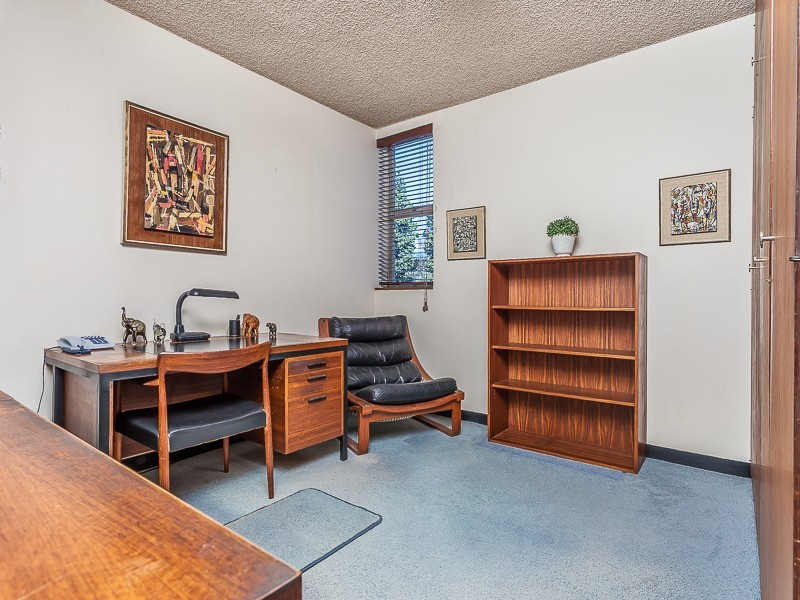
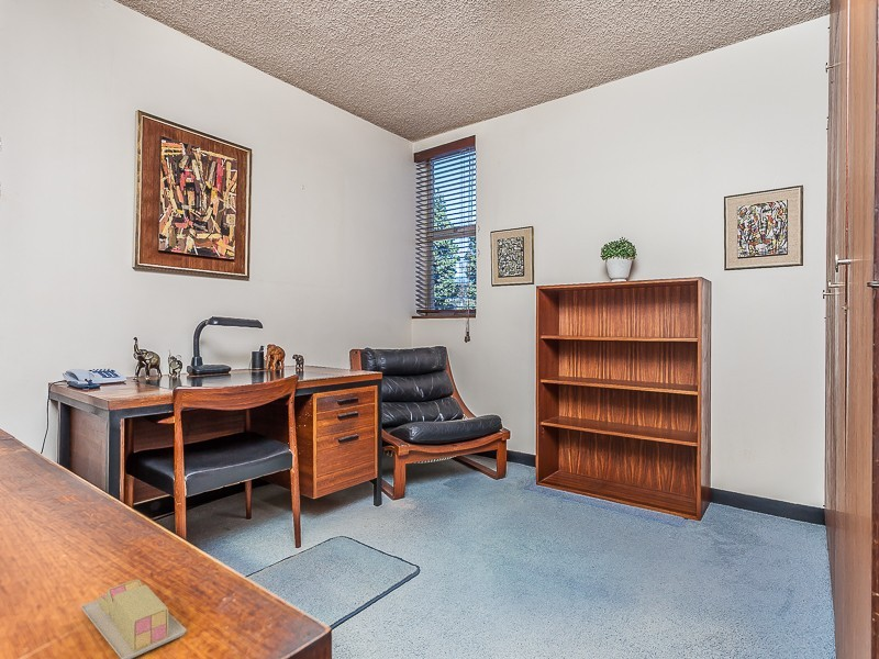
+ sticky notes (131, 606)
